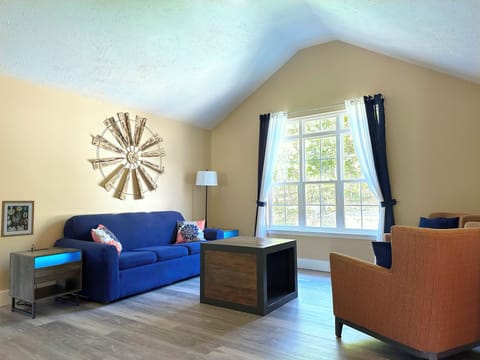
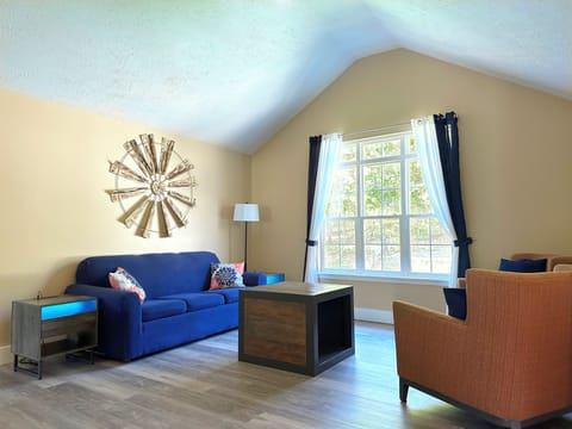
- wall art (18, 218)
